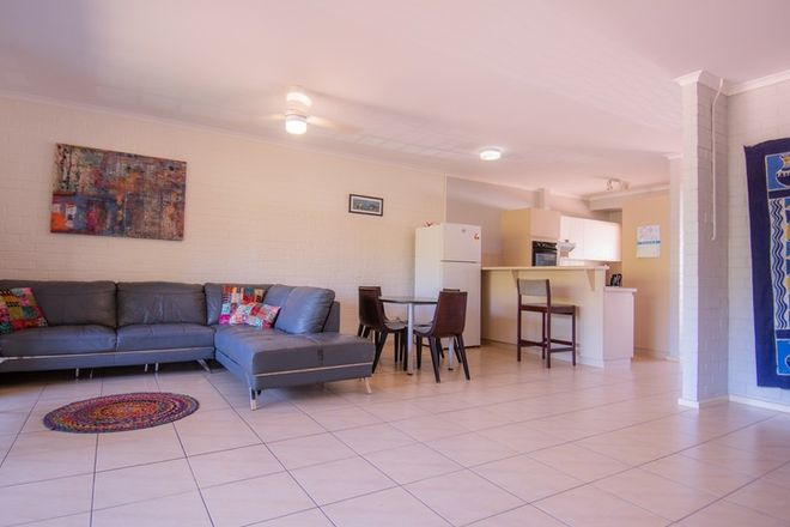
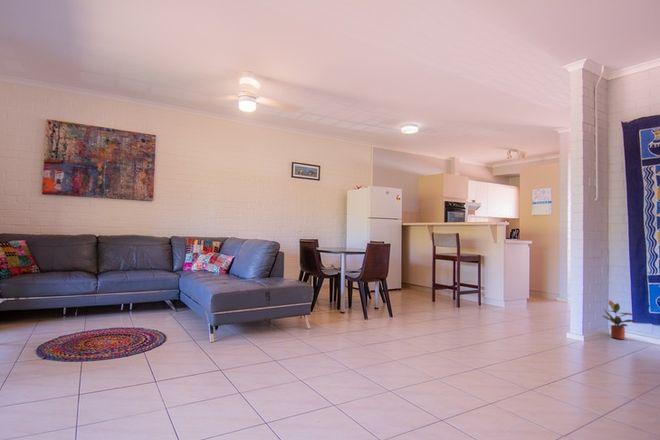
+ potted plant (617, 320)
